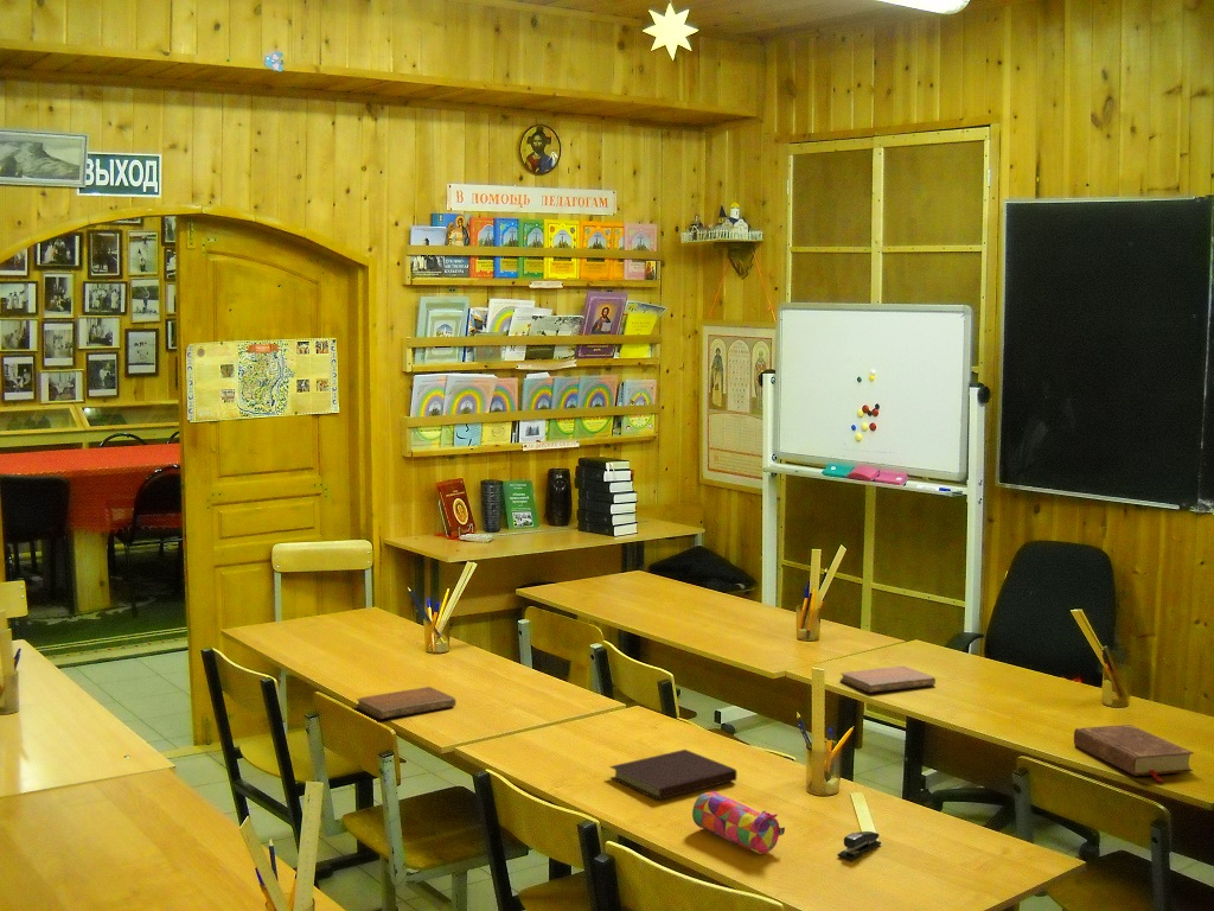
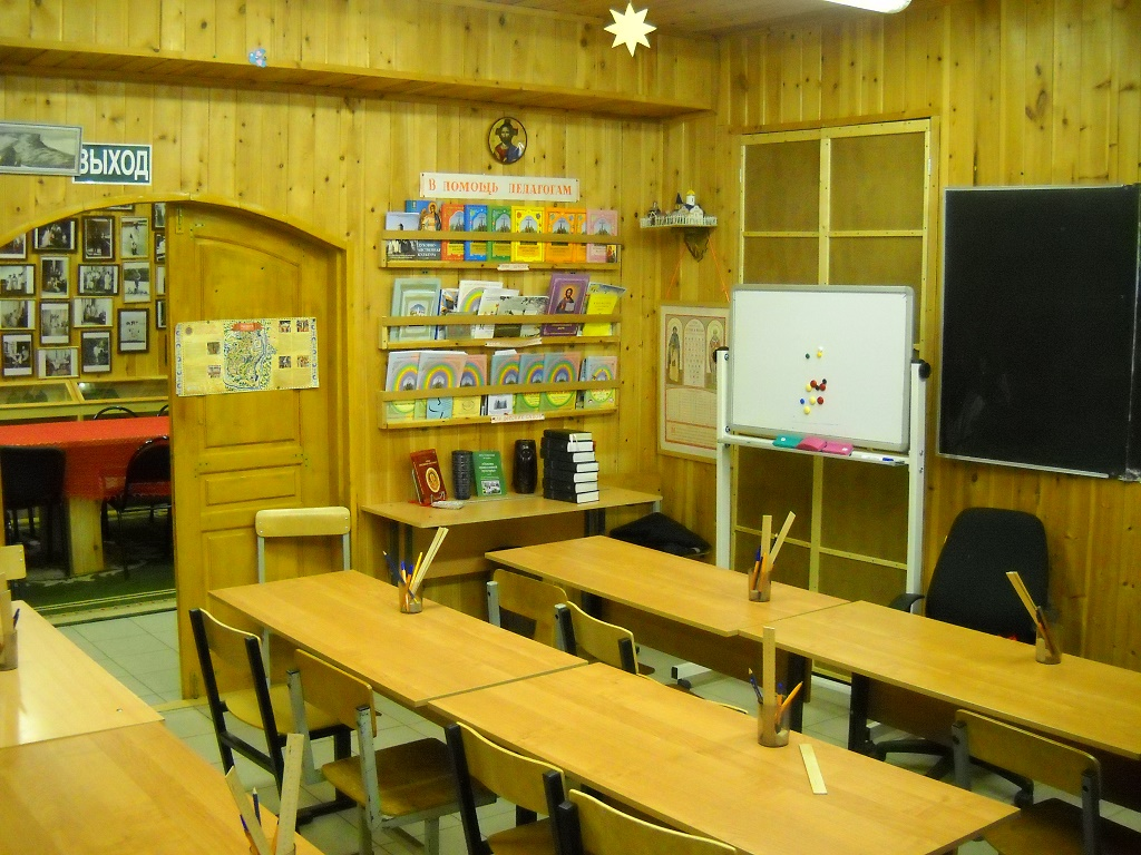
- notebook (887, 679)
- notebook (672, 773)
- stapler (860, 841)
- pencil case (736, 821)
- notebook (405, 702)
- book (1131, 748)
